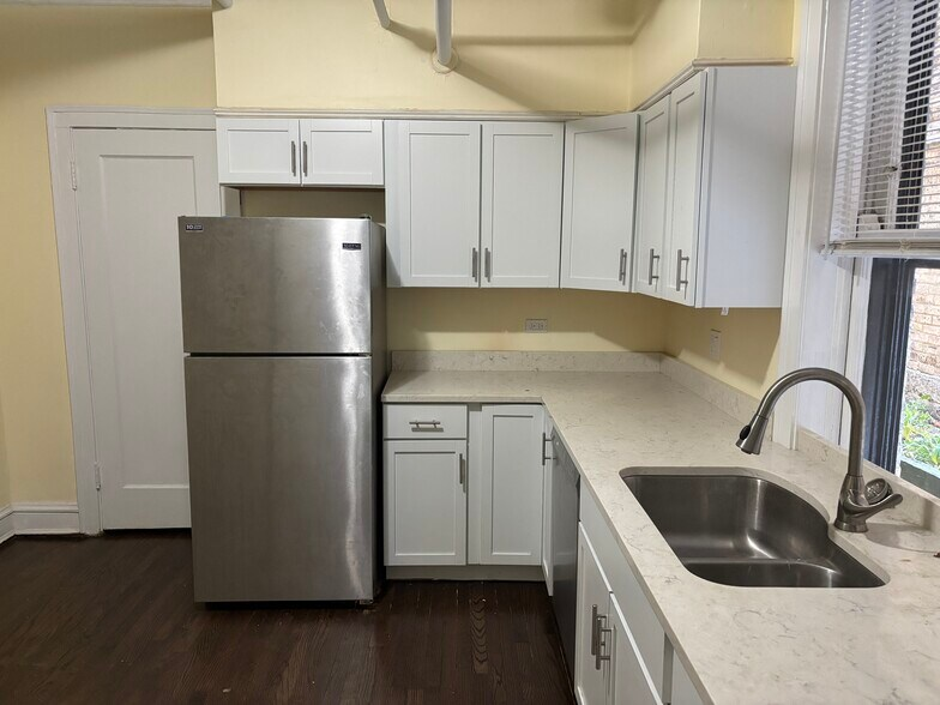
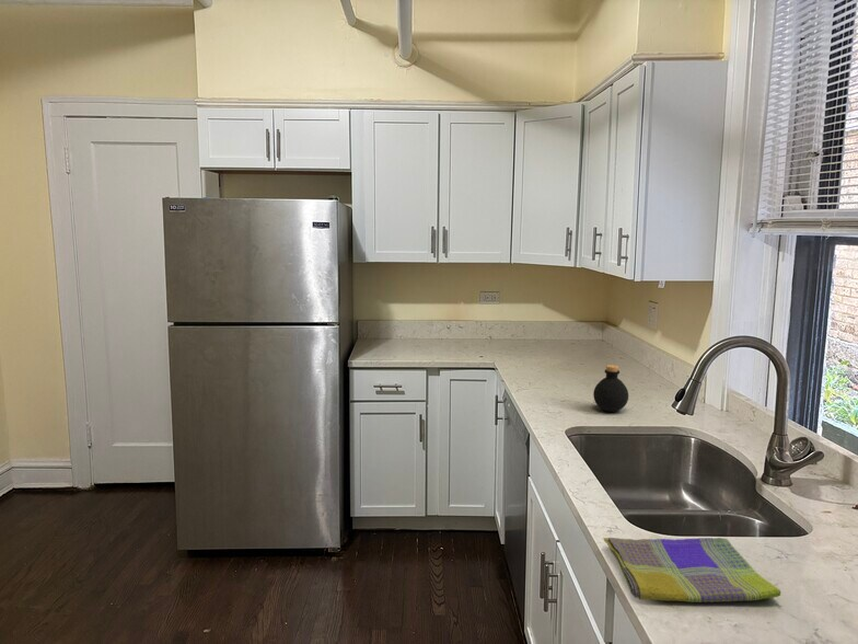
+ dish towel (685, 566)
+ bottle (611, 388)
